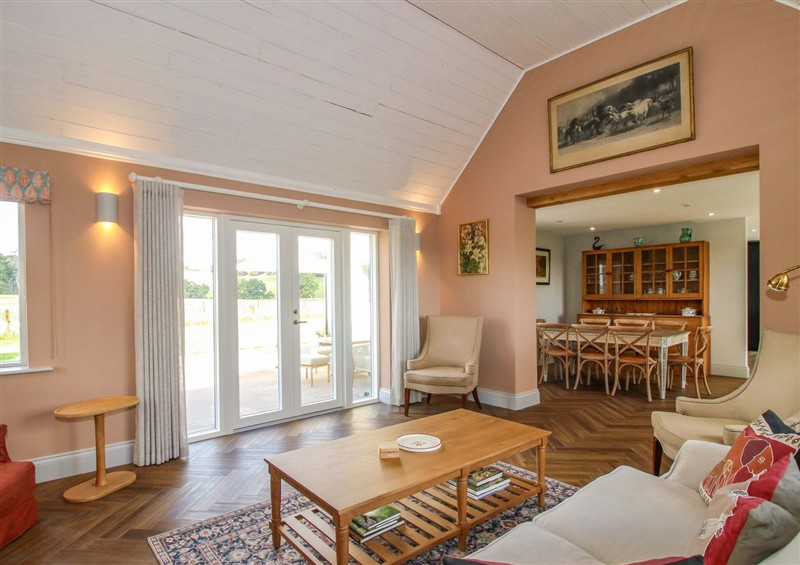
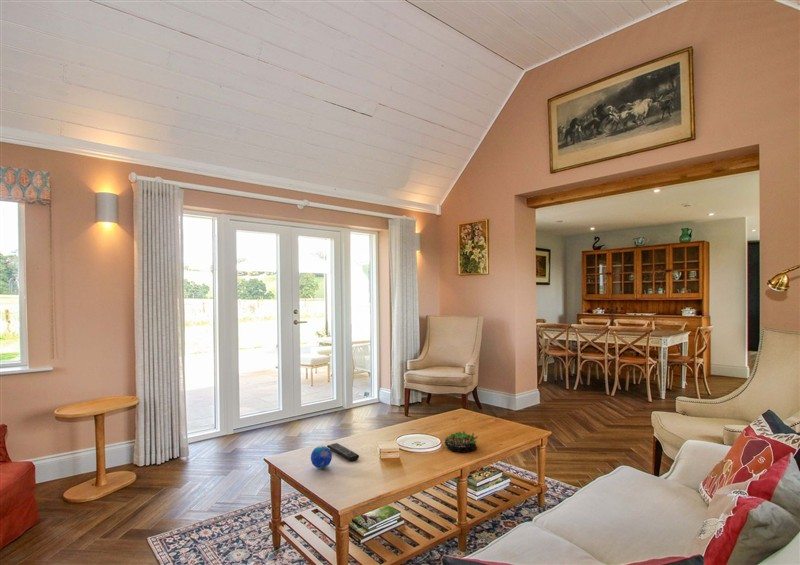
+ succulent plant (461, 439)
+ decorative orb (321, 456)
+ remote control (342, 451)
